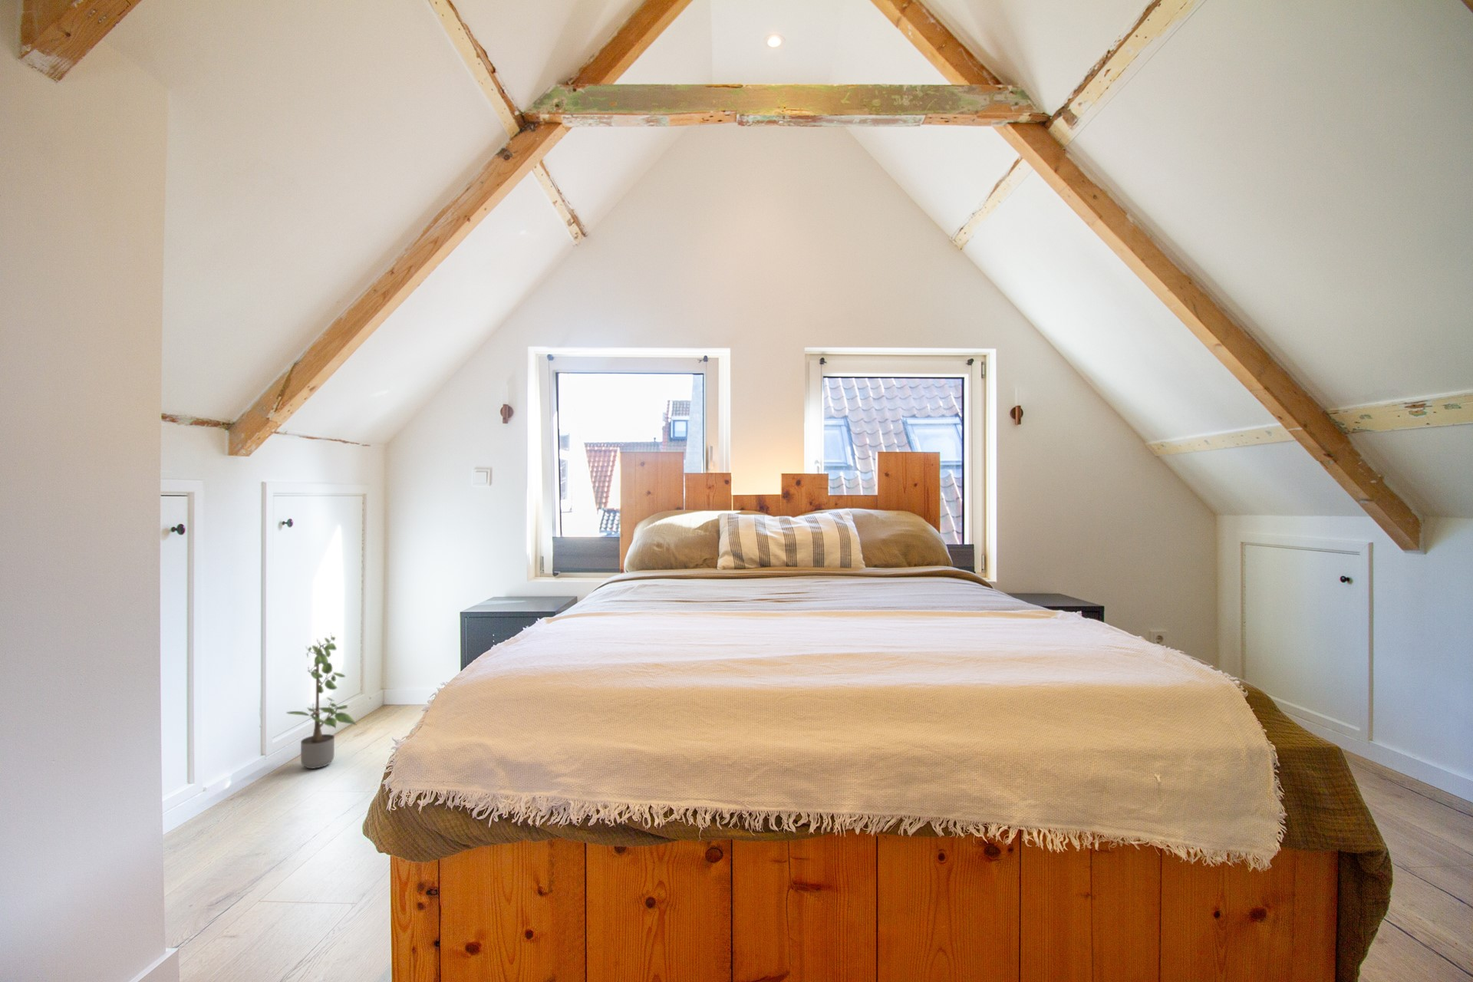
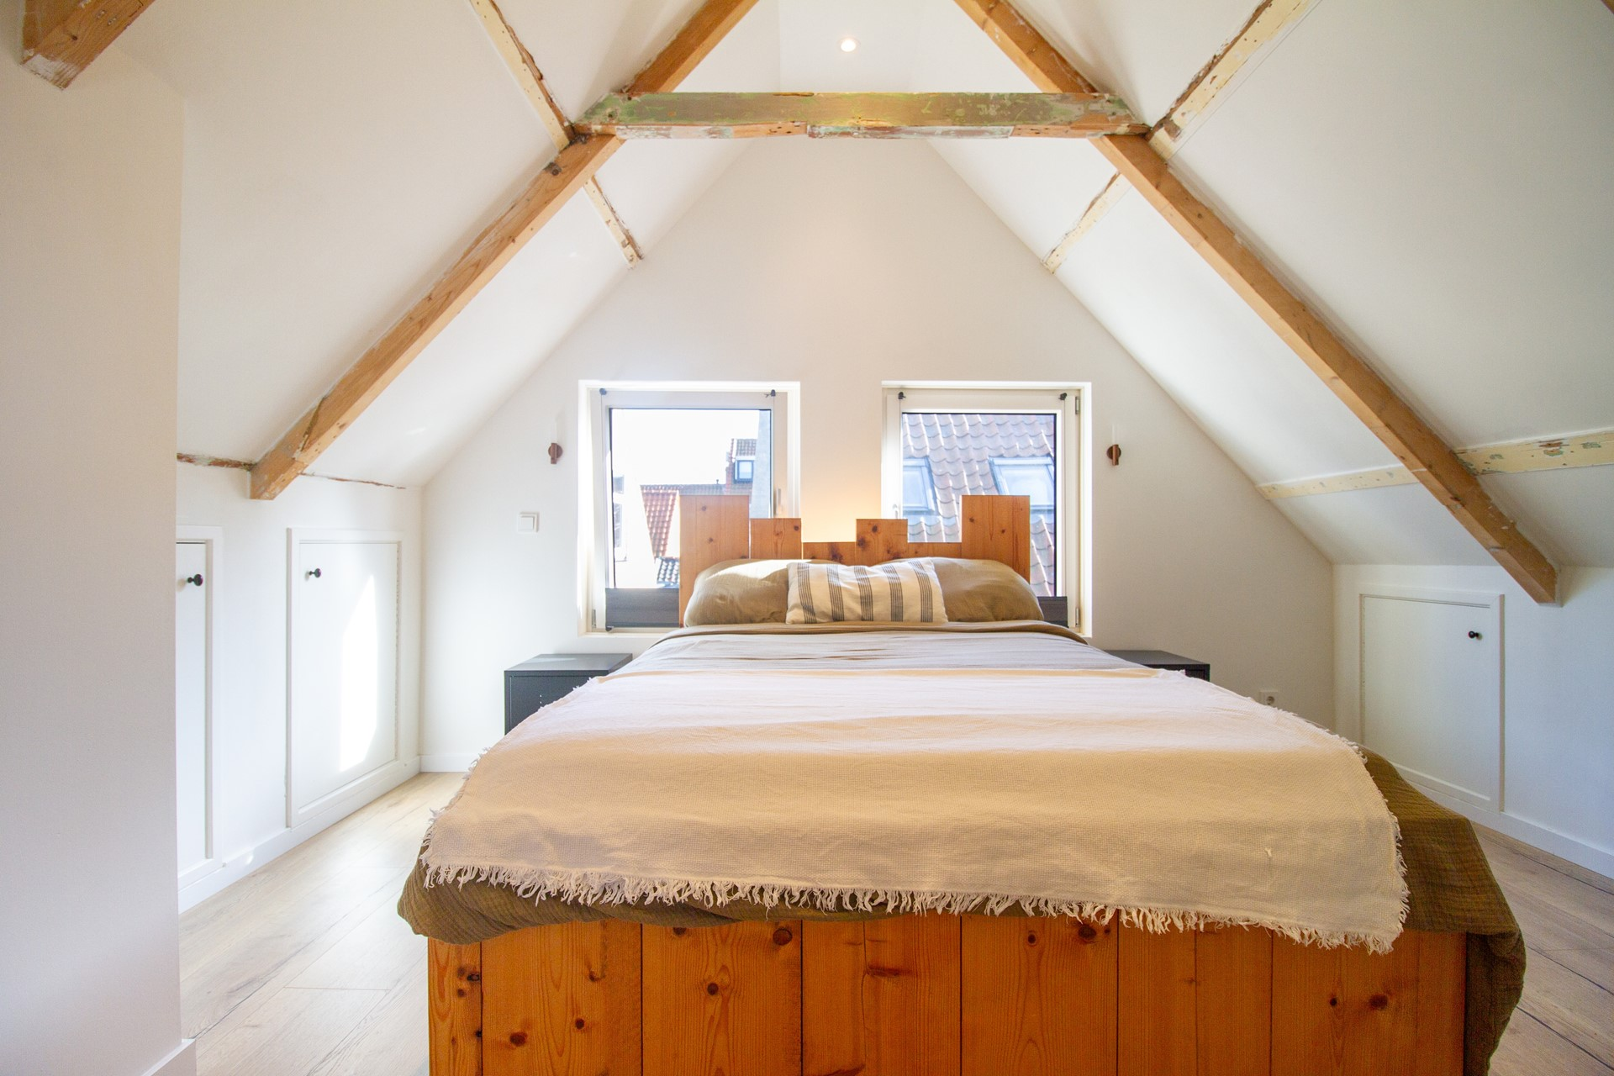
- potted plant (329, 697)
